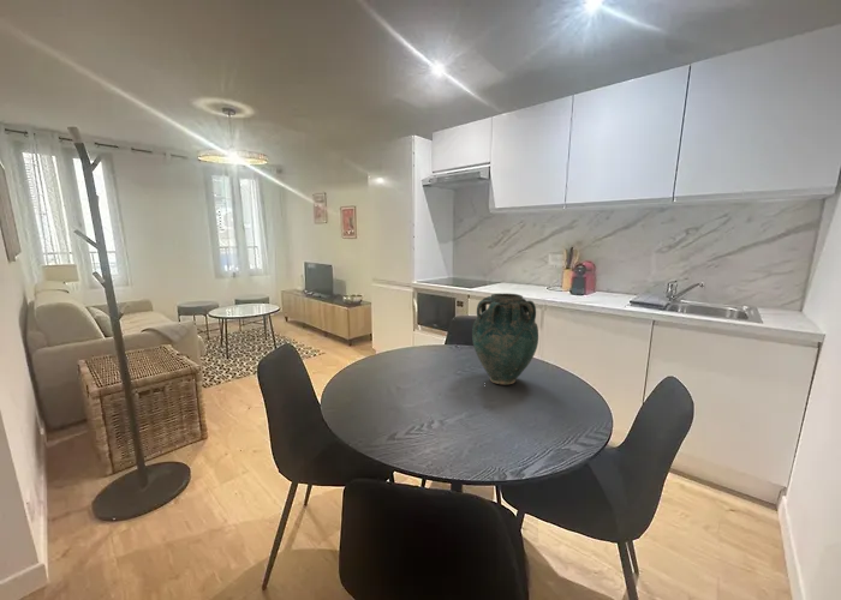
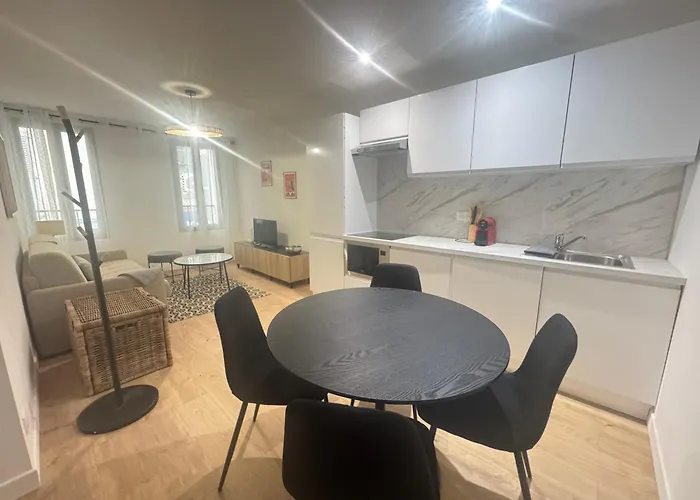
- vase (505, 337)
